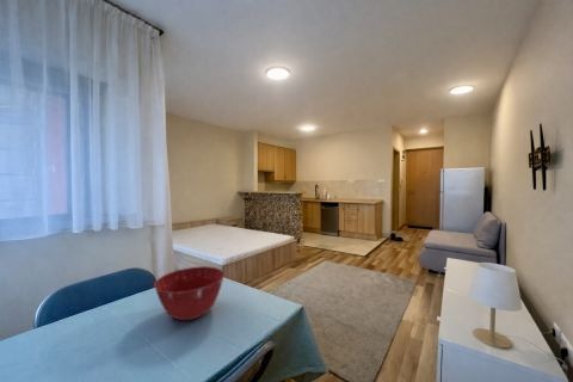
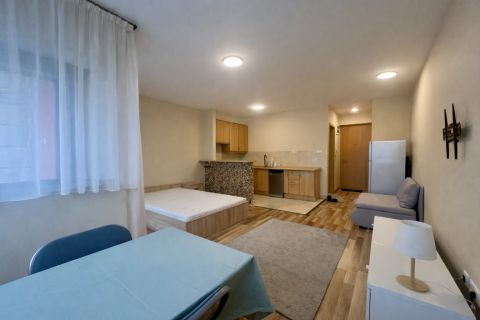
- mixing bowl (191, 294)
